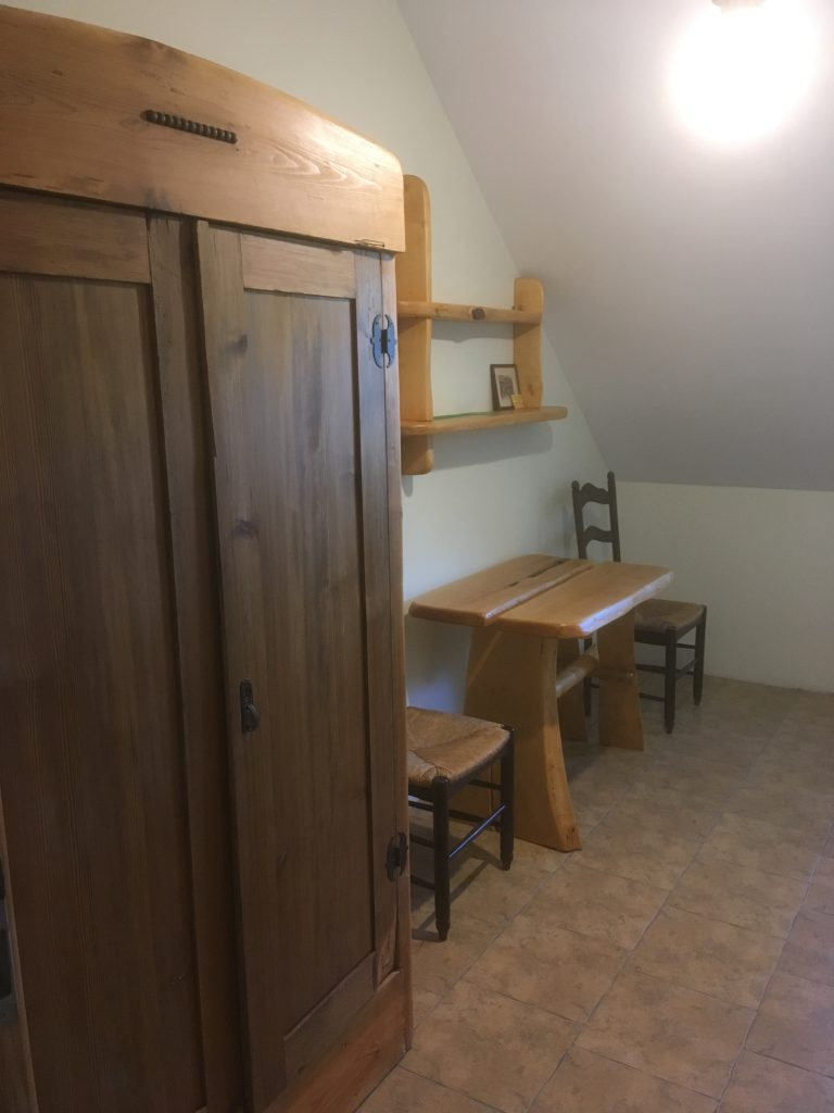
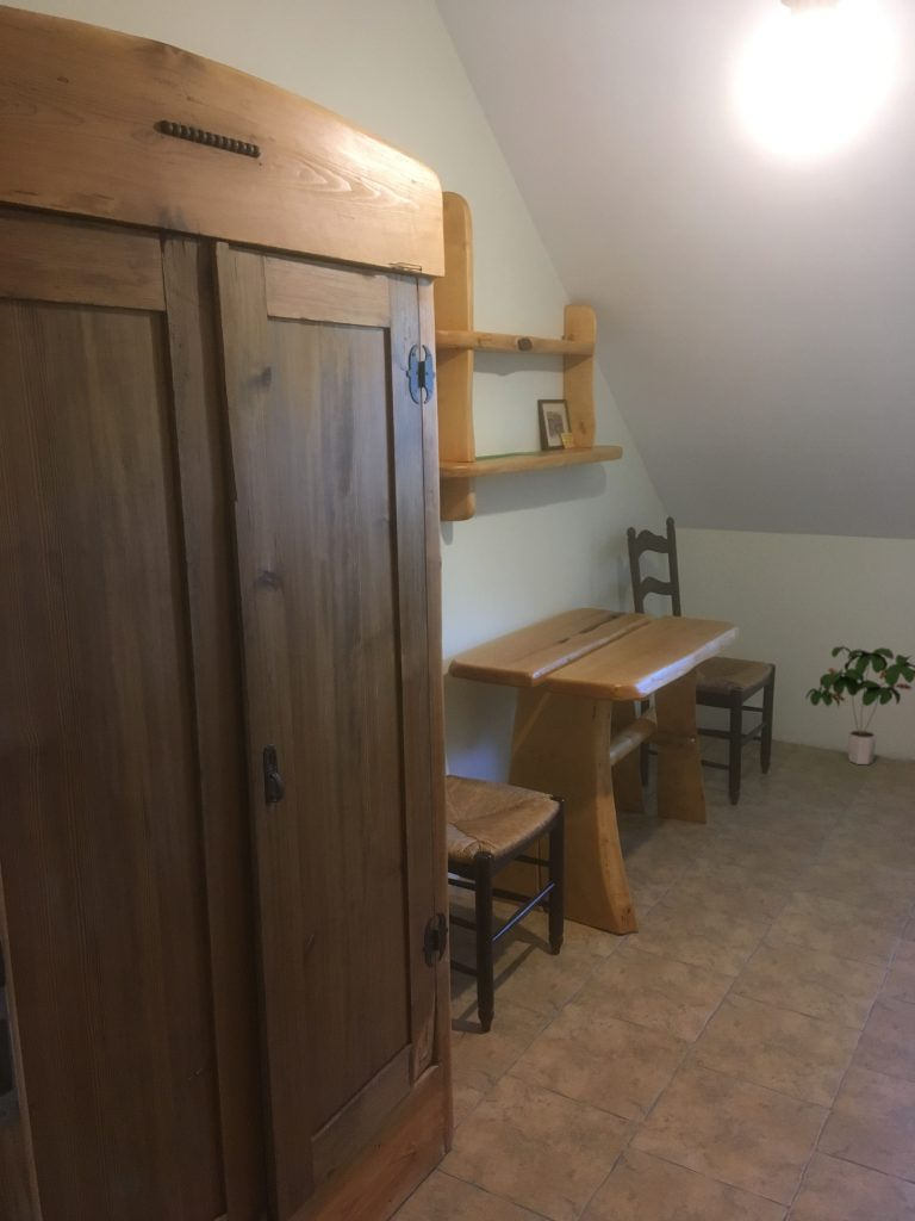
+ potted plant (863, 704)
